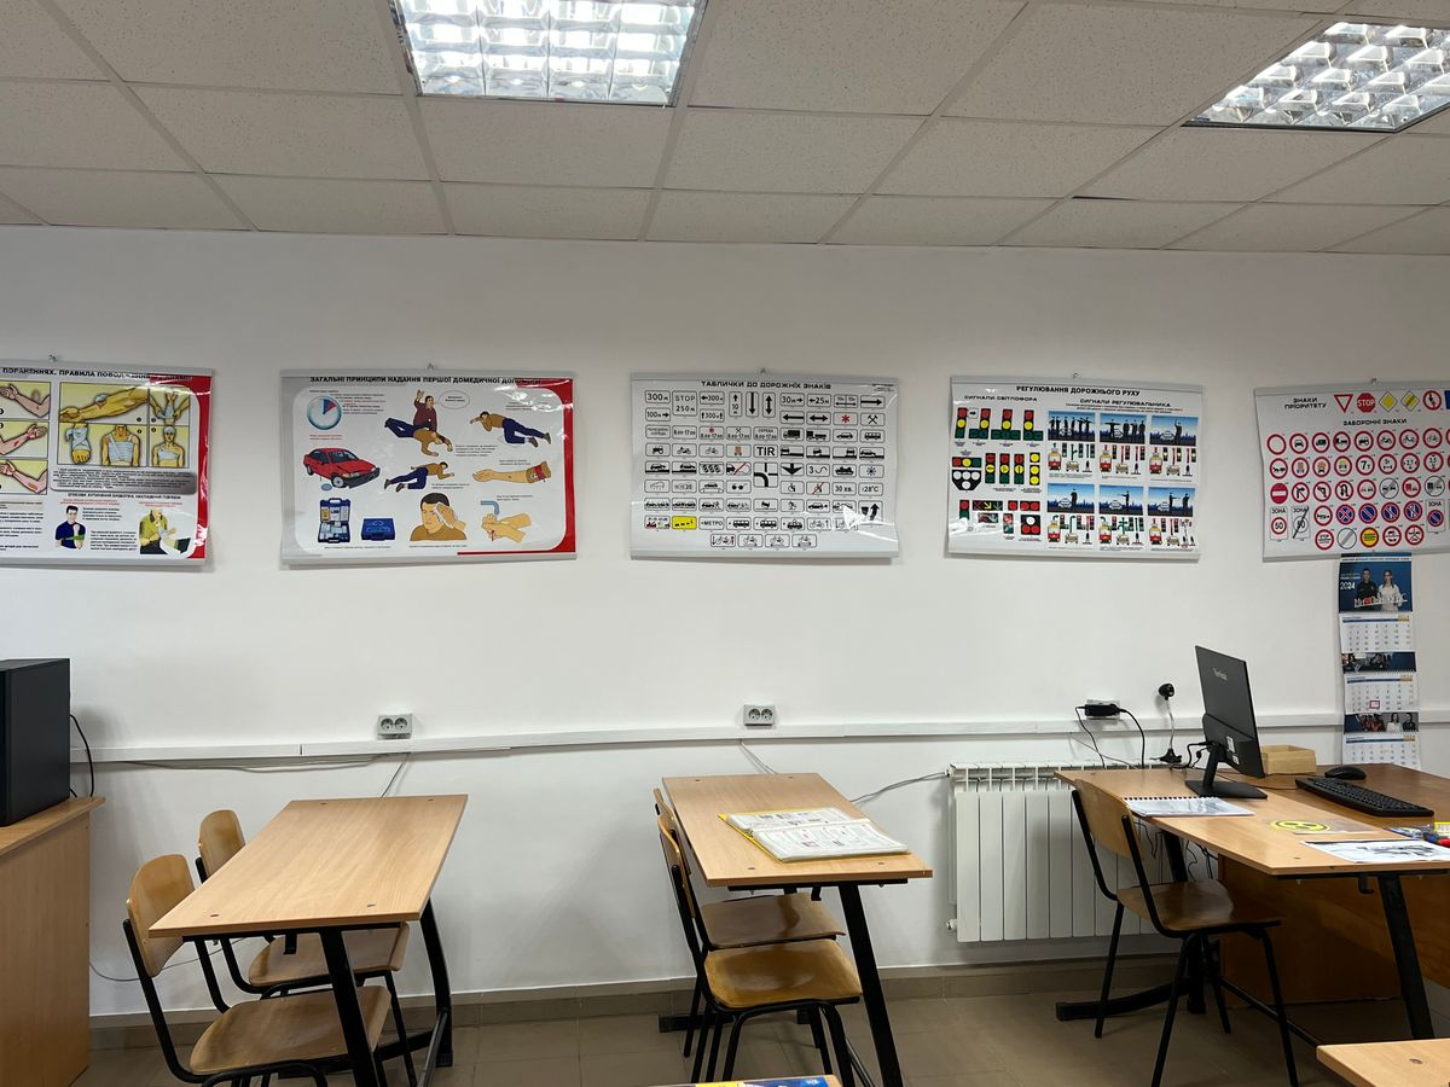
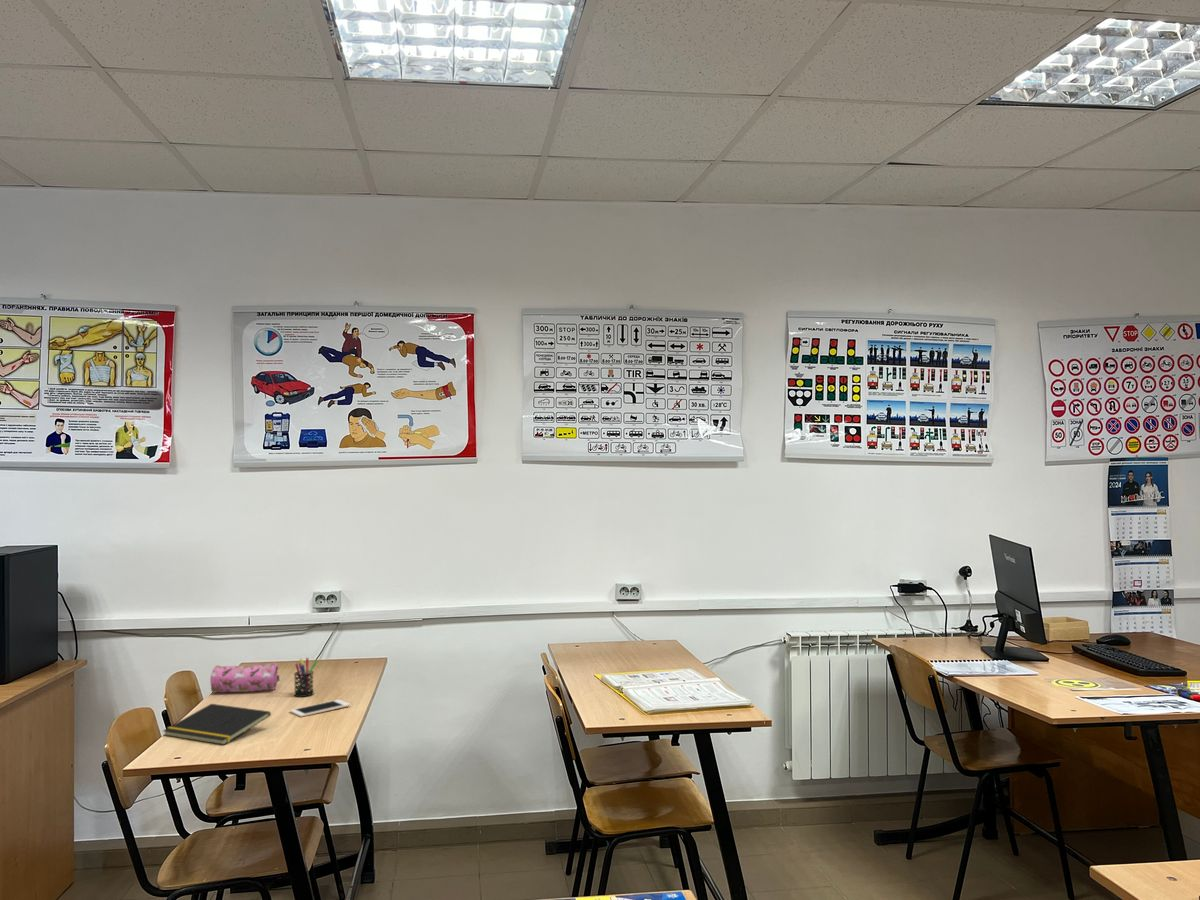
+ notepad (217, 723)
+ cell phone (320, 708)
+ pen holder (306, 675)
+ pencil case (244, 677)
